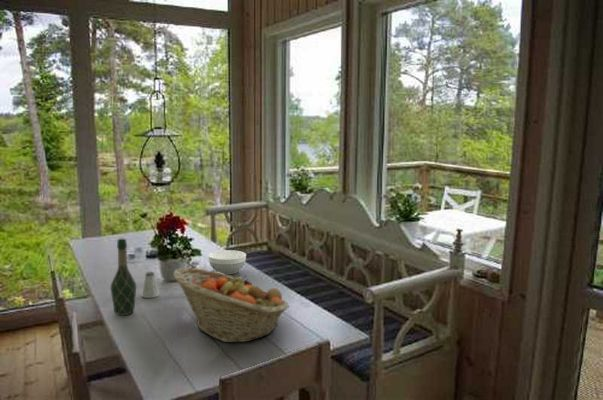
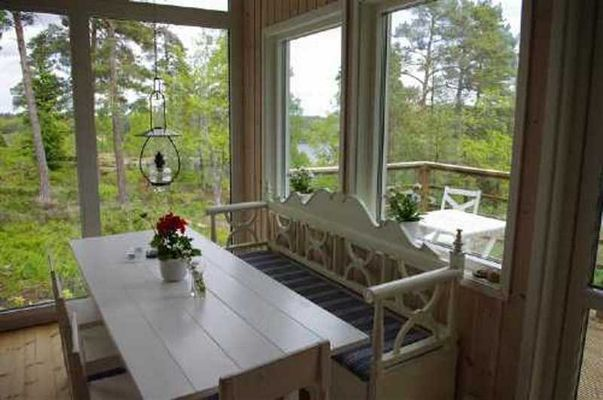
- wine bottle (123, 276)
- fruit basket (230, 298)
- bowl (227, 263)
- saltshaker (150, 284)
